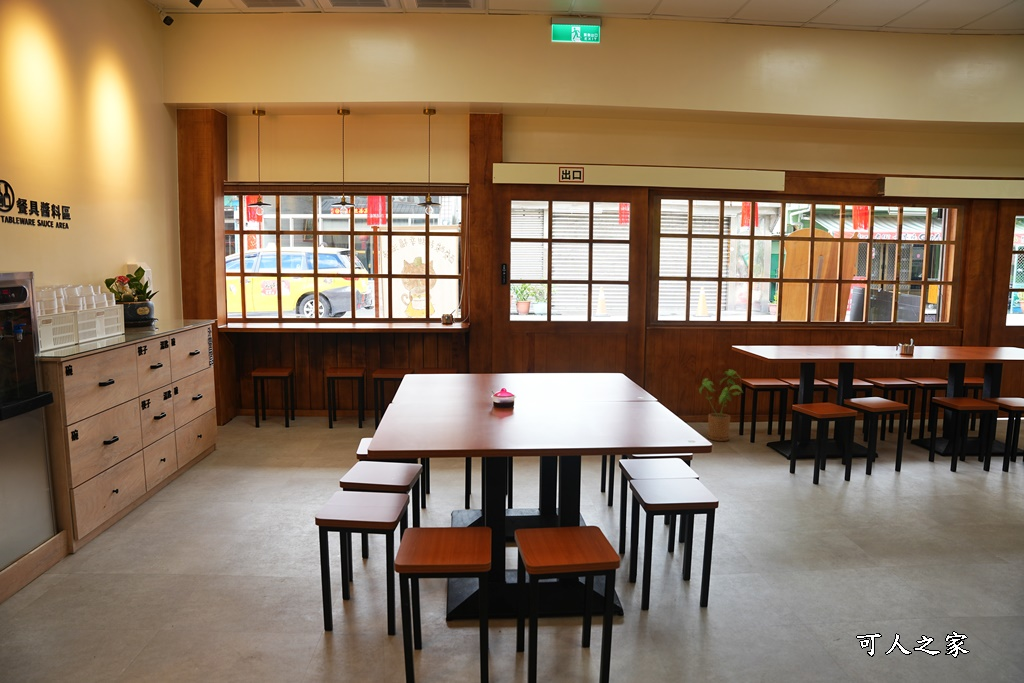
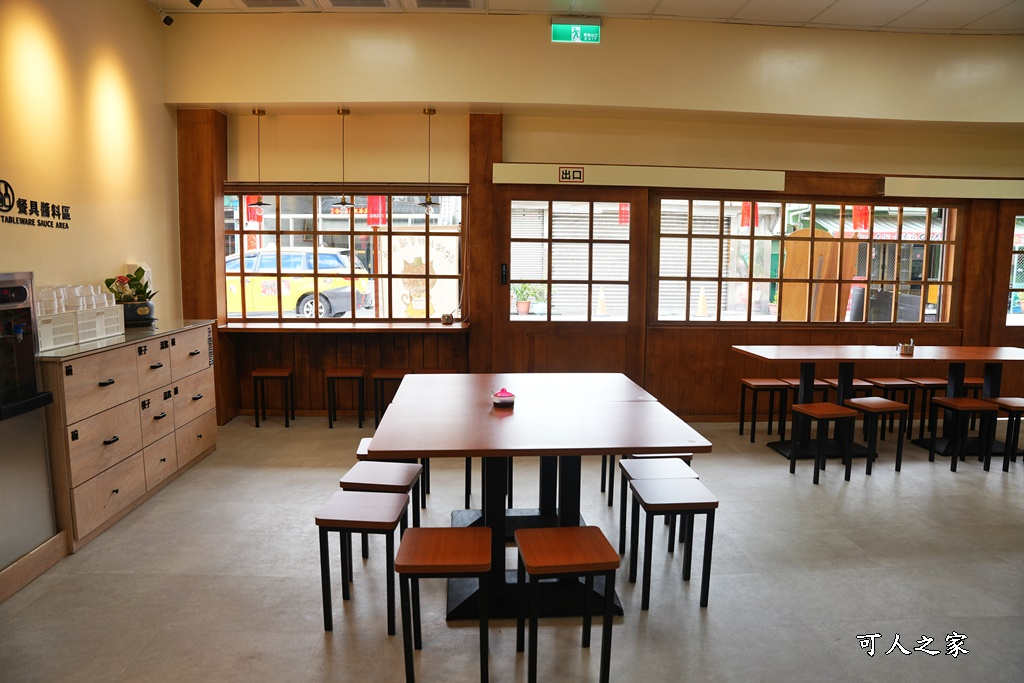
- house plant (723, 404)
